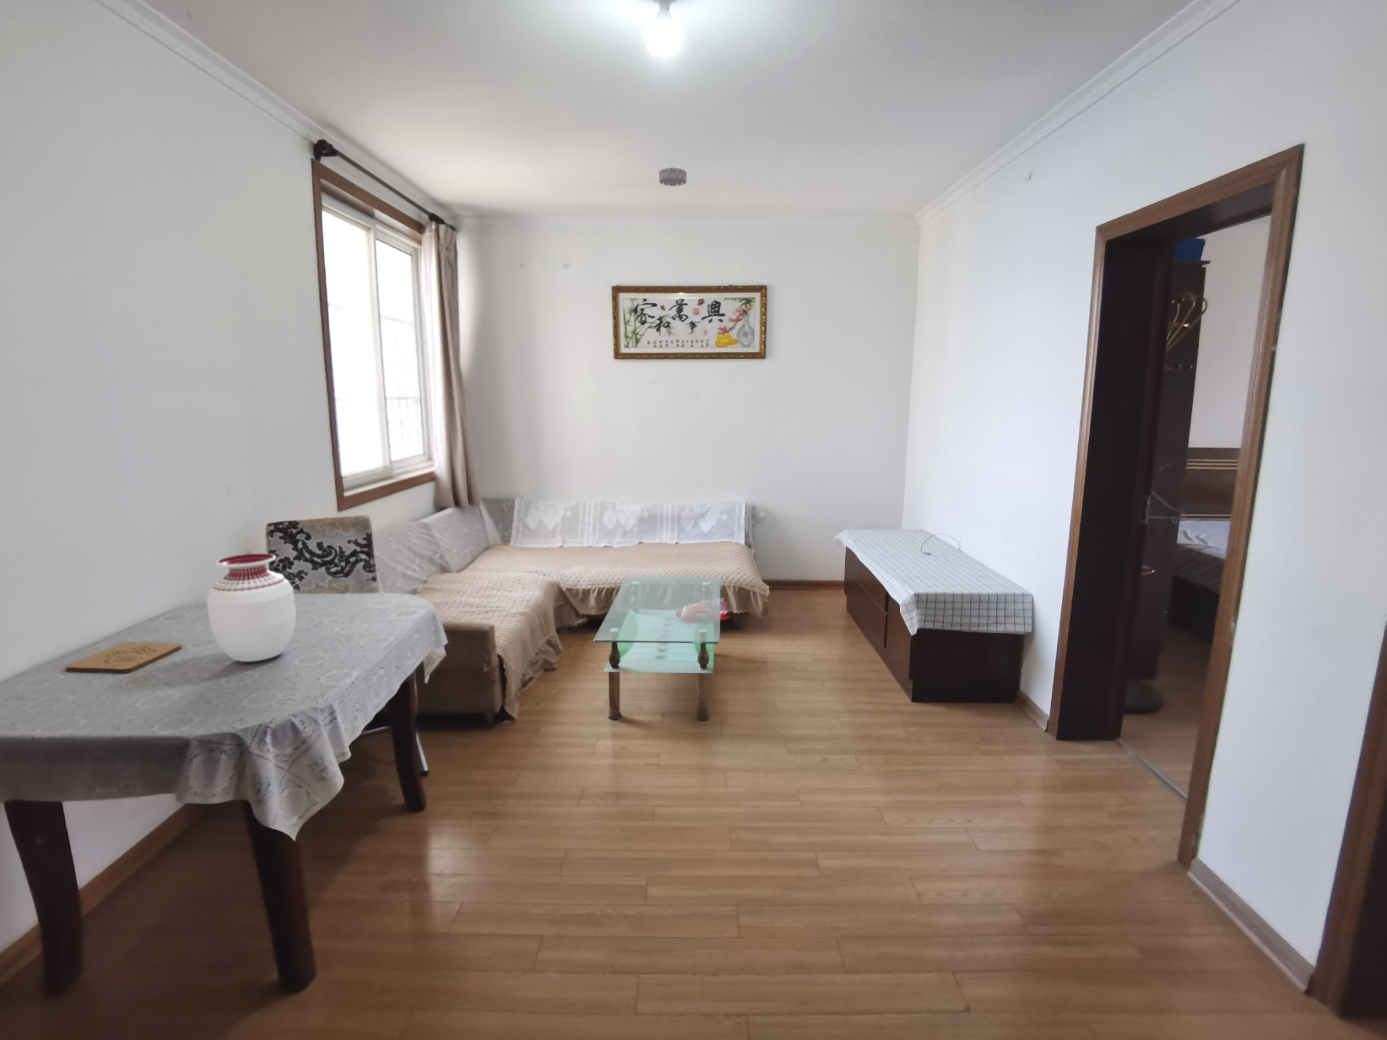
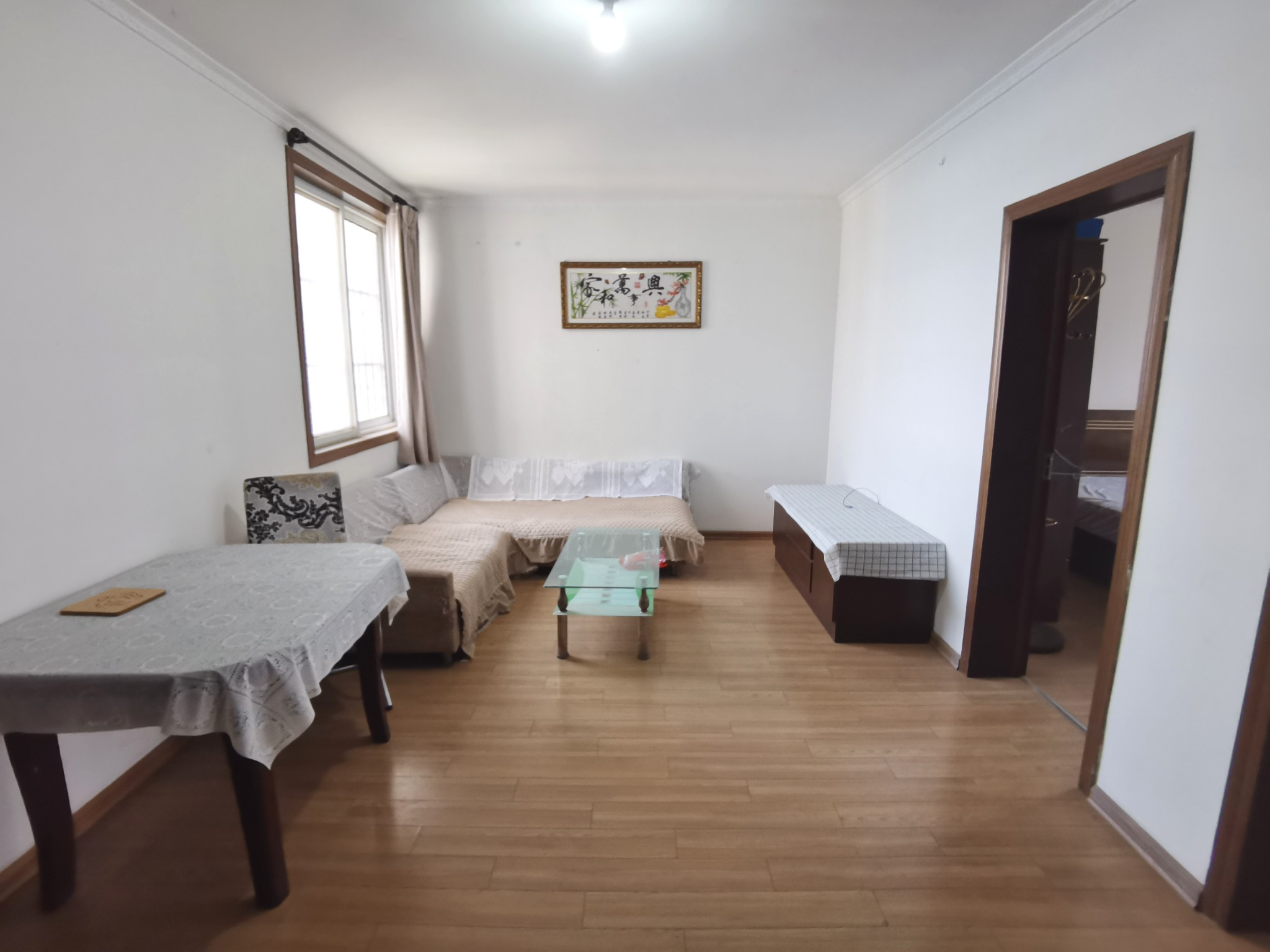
- vase (252, 608)
- smoke detector (673, 176)
